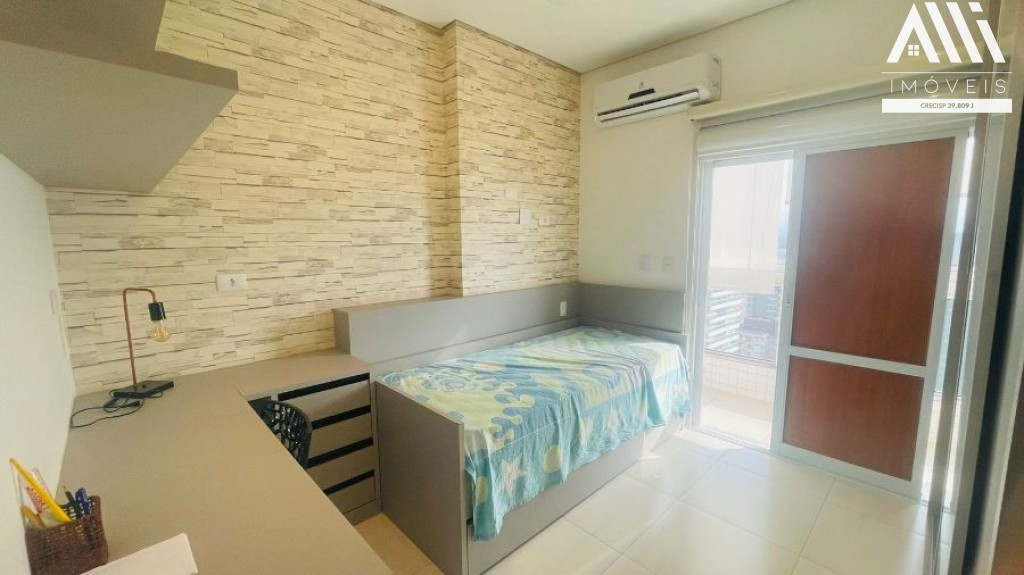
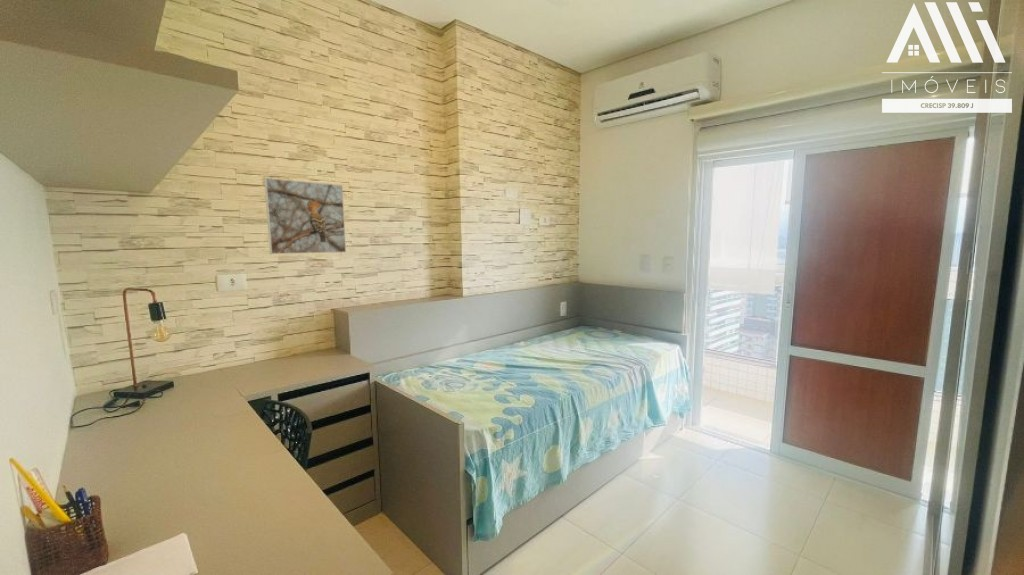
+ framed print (307, 217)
